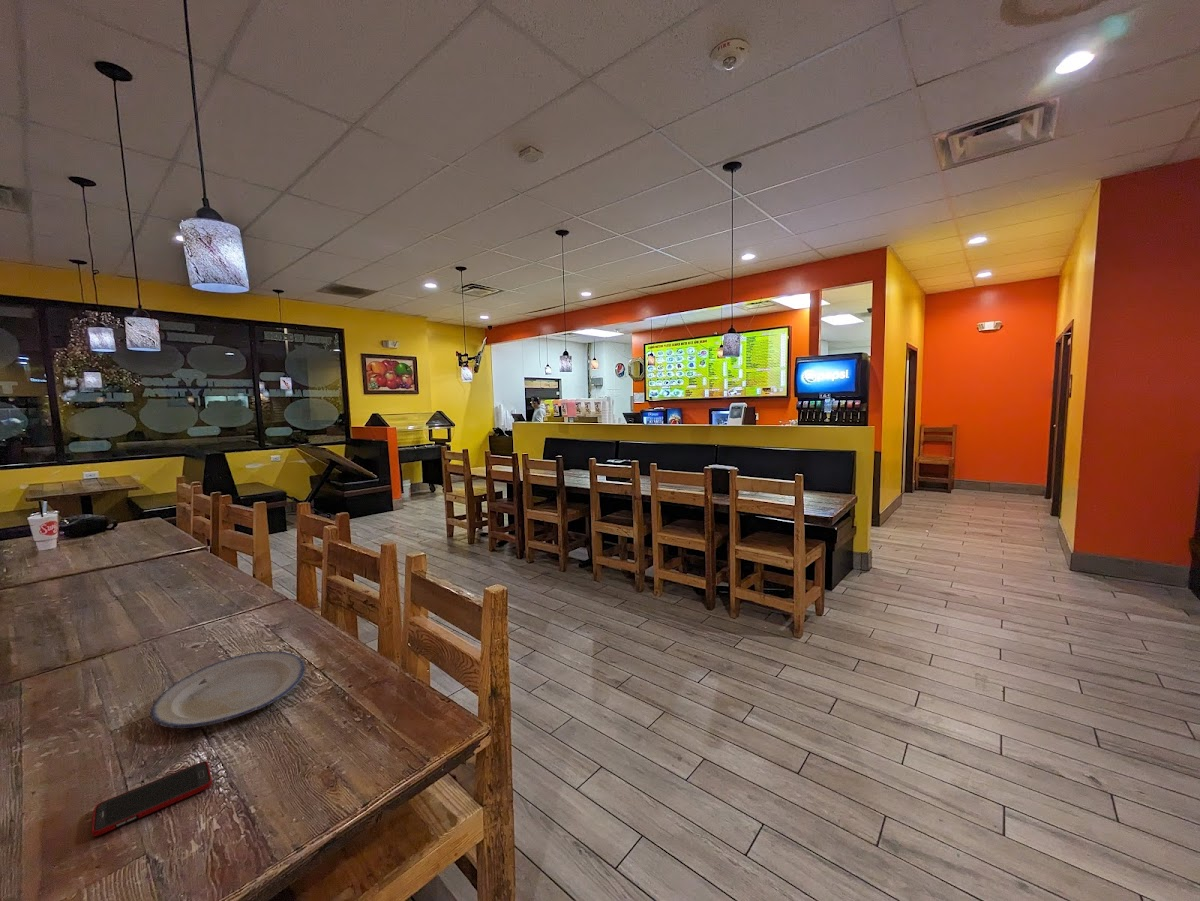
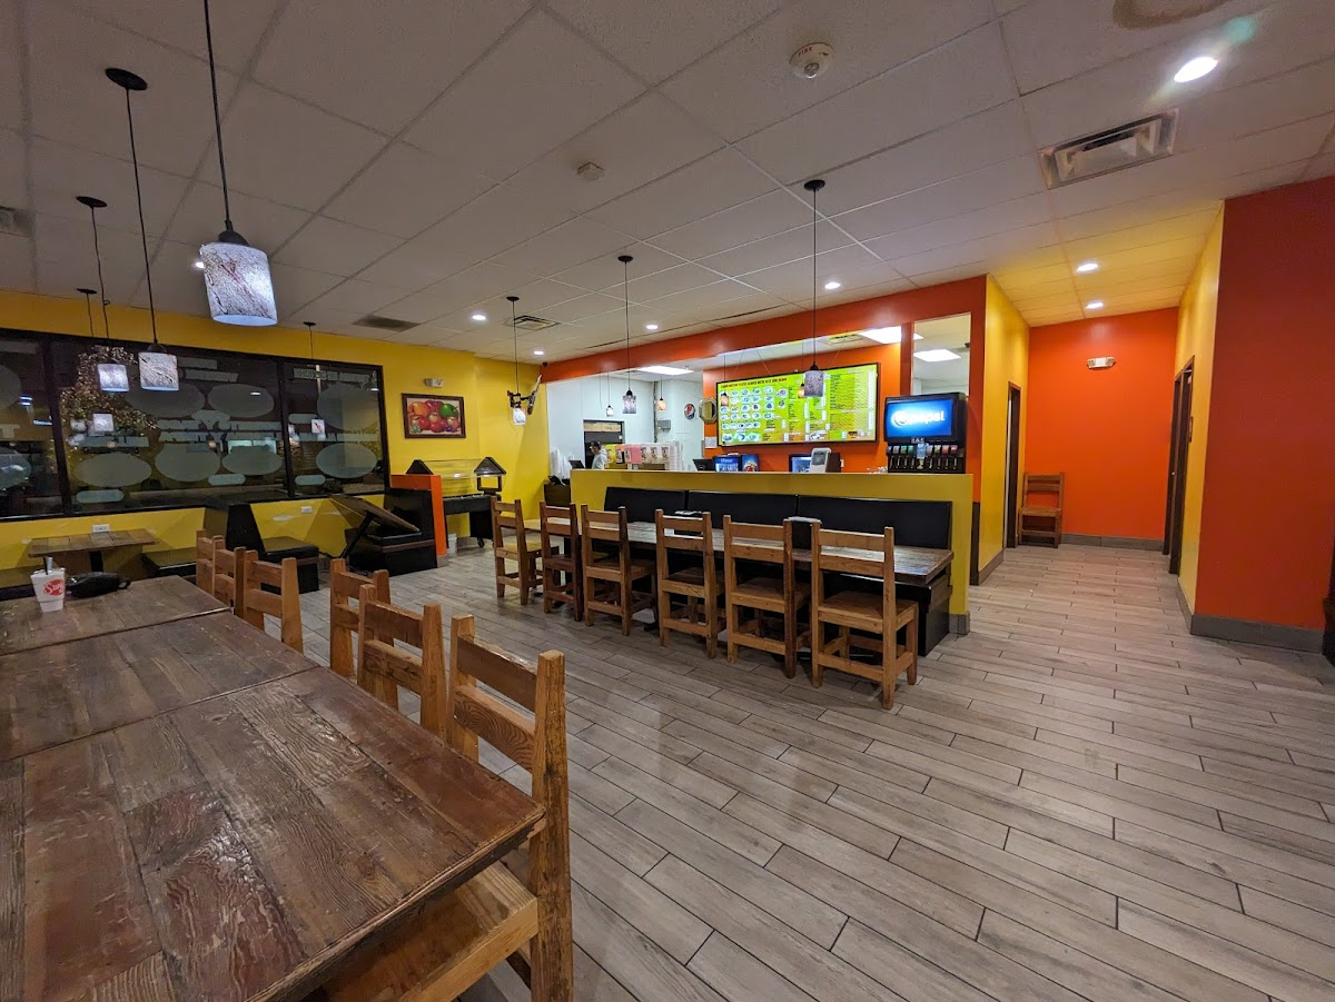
- plate (233, 688)
- cell phone (155, 795)
